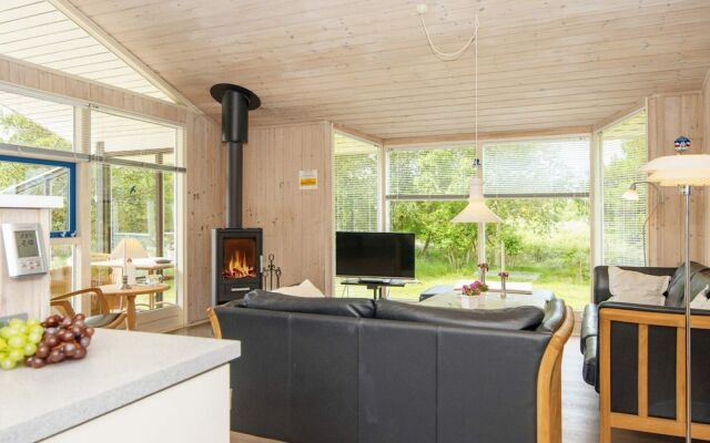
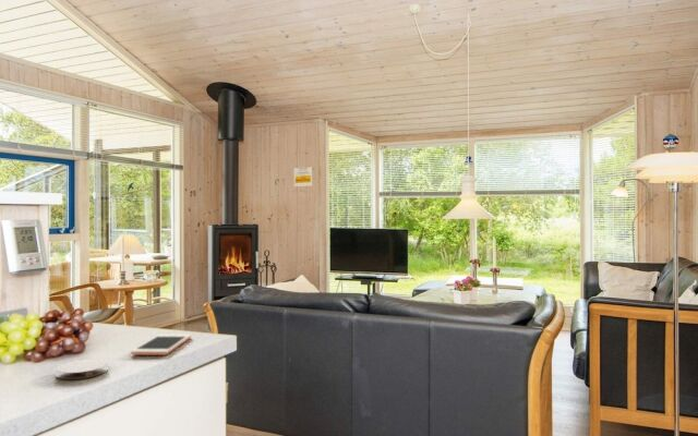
+ cell phone (163, 343)
+ coaster (82, 368)
